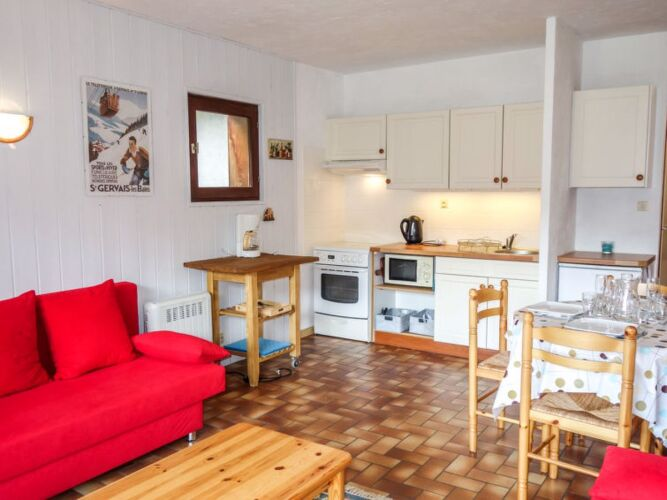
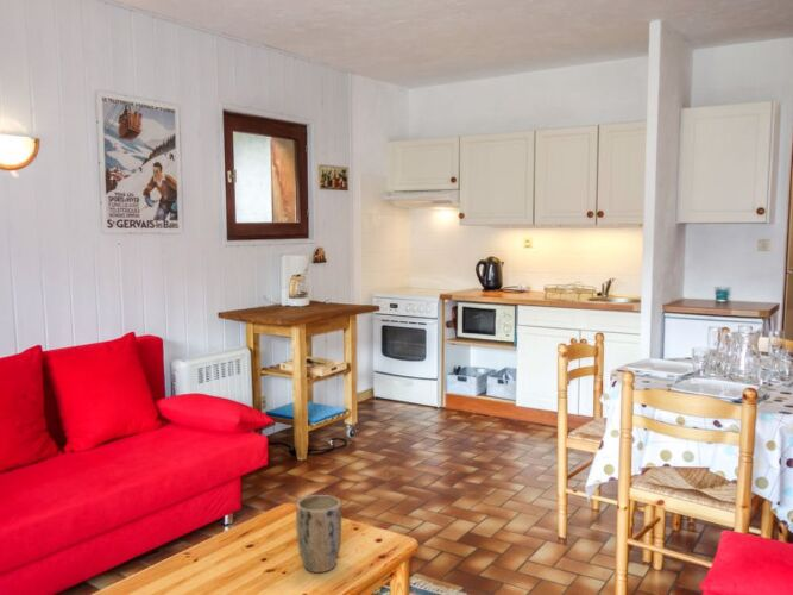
+ plant pot (319, 533)
